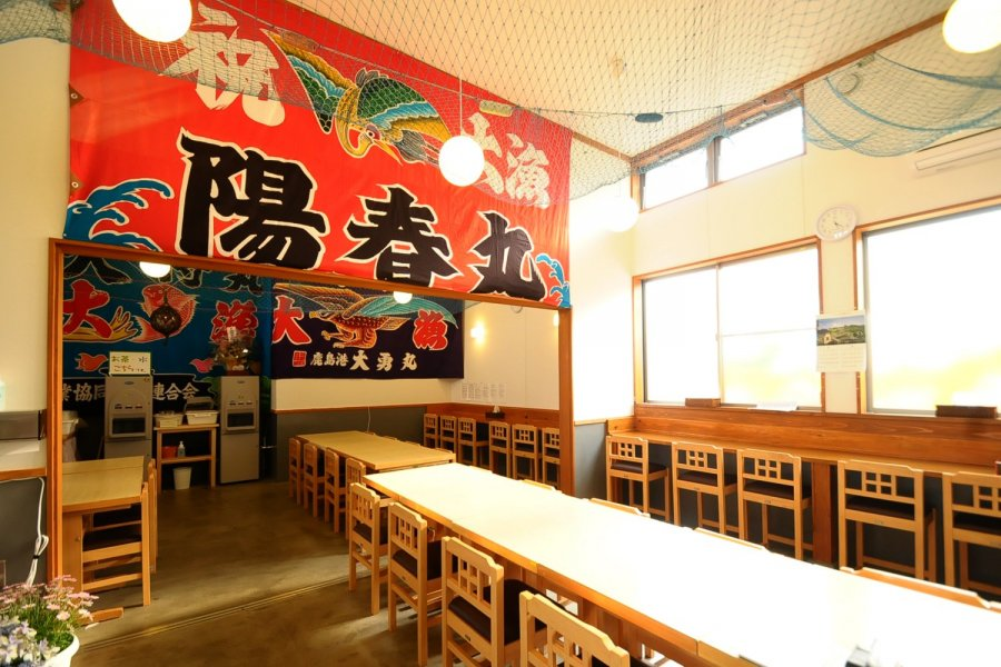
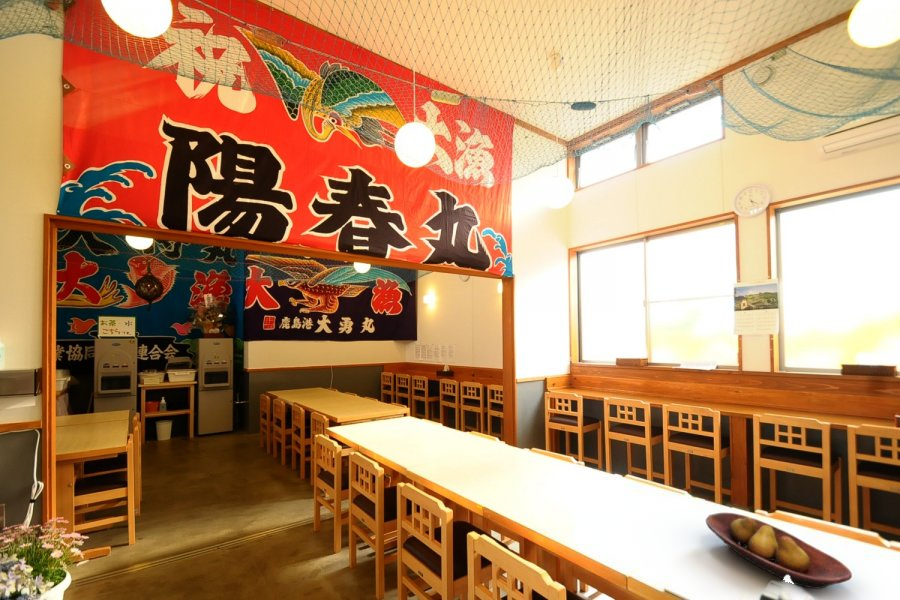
+ fruit bowl (770, 544)
